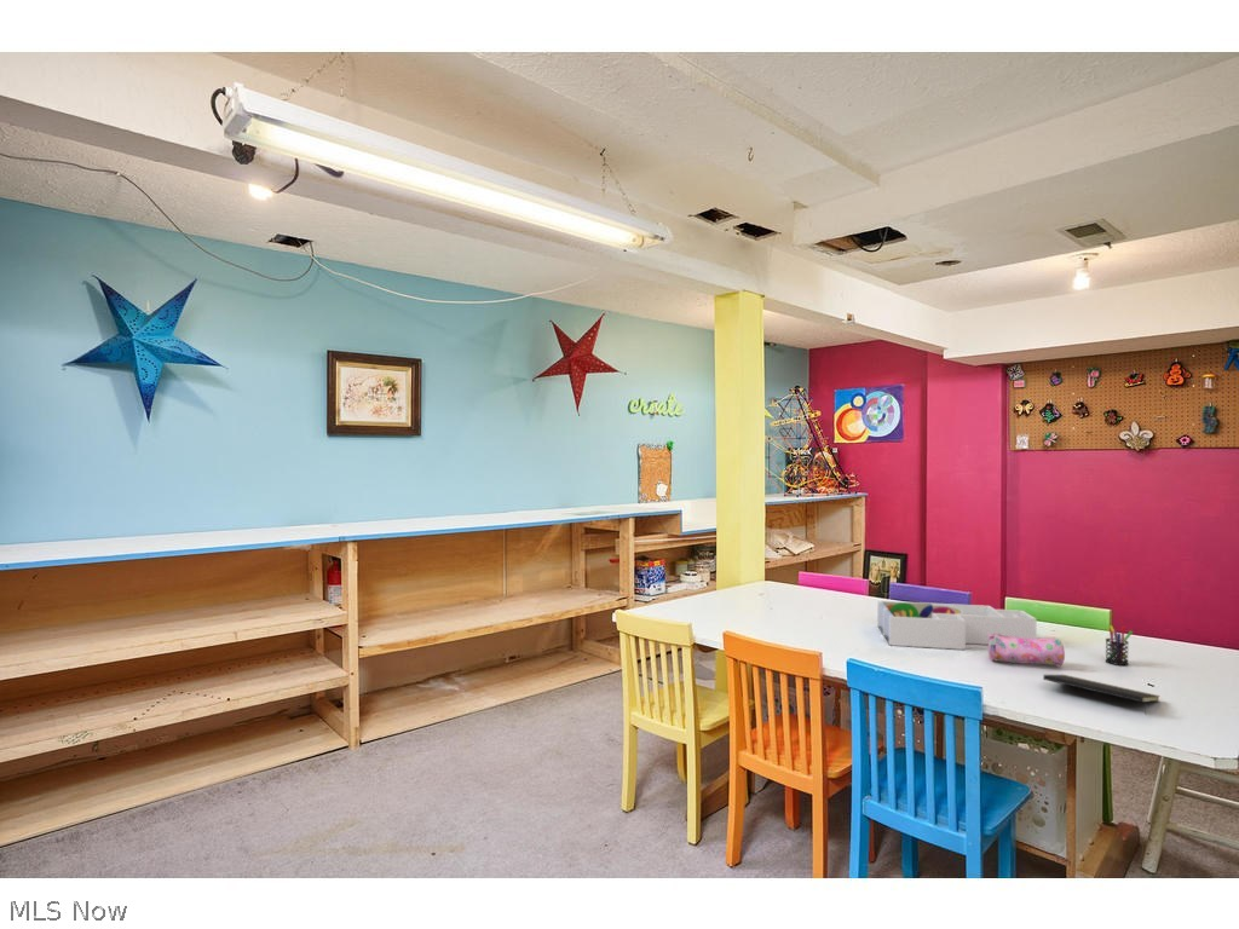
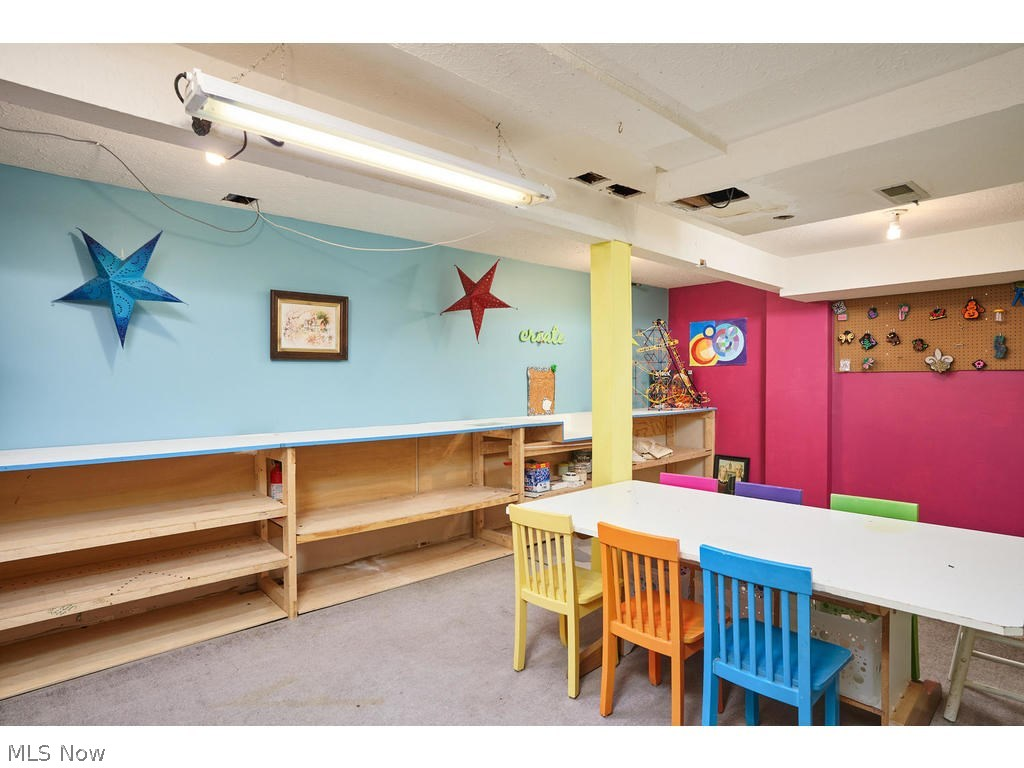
- desk organizer (955, 625)
- pencil case (1024, 648)
- pen holder (1119, 644)
- notepad (1100, 687)
